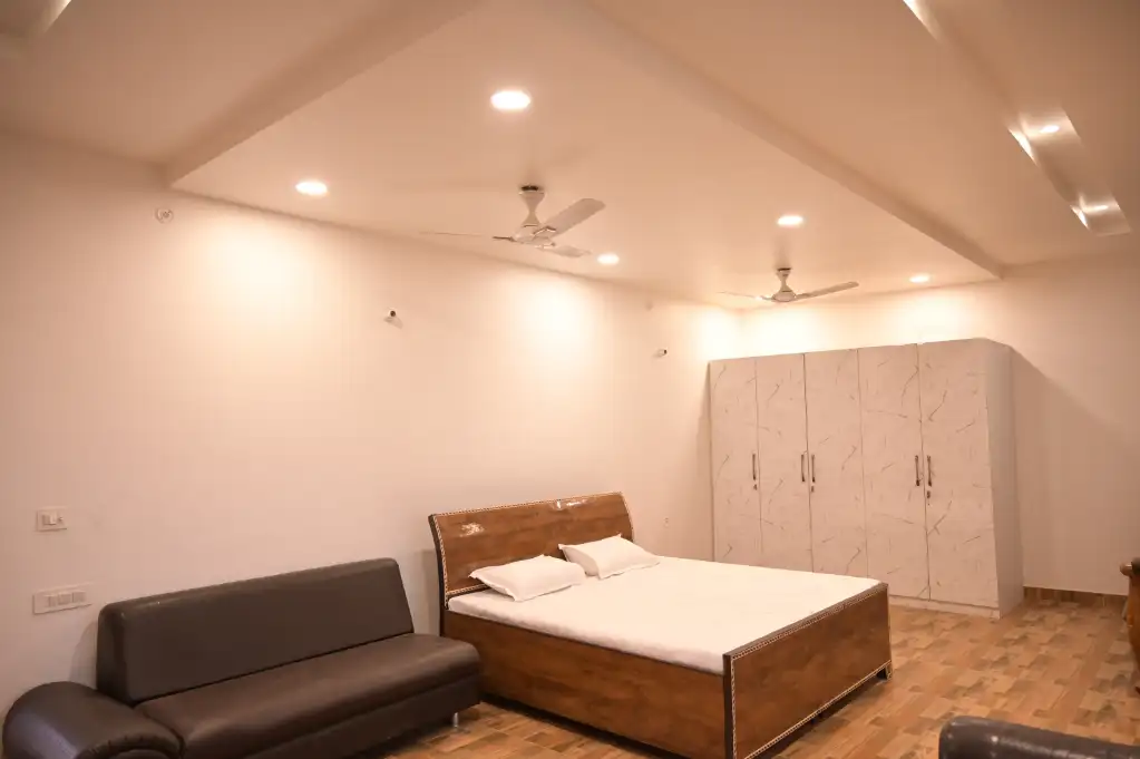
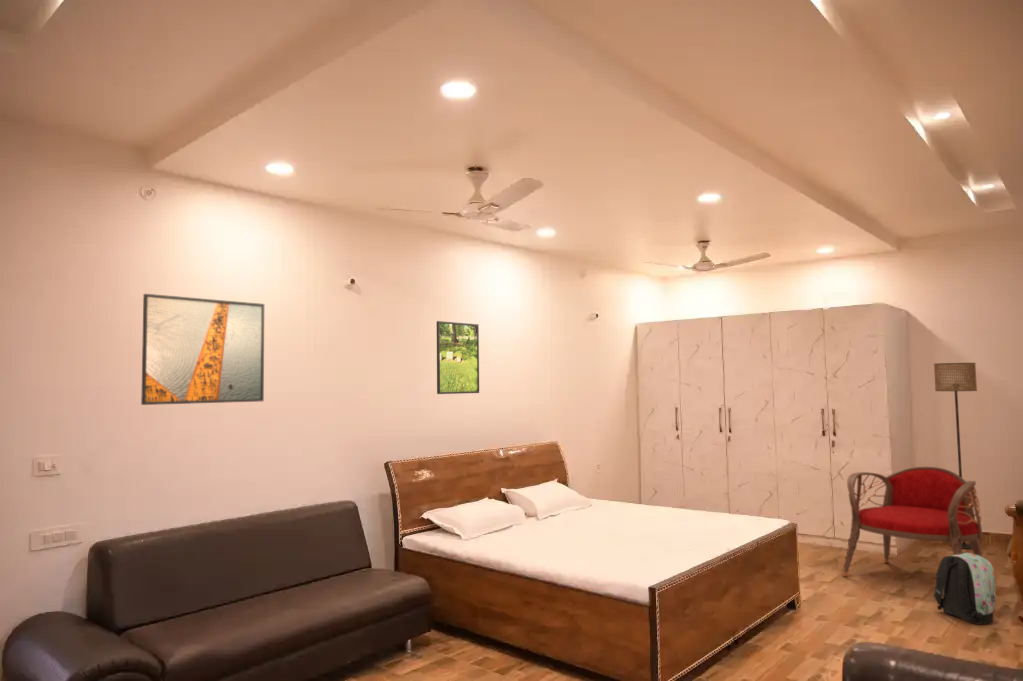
+ armchair (916, 524)
+ backpack (966, 585)
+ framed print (207, 350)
+ floor lamp (959, 454)
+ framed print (458, 358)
